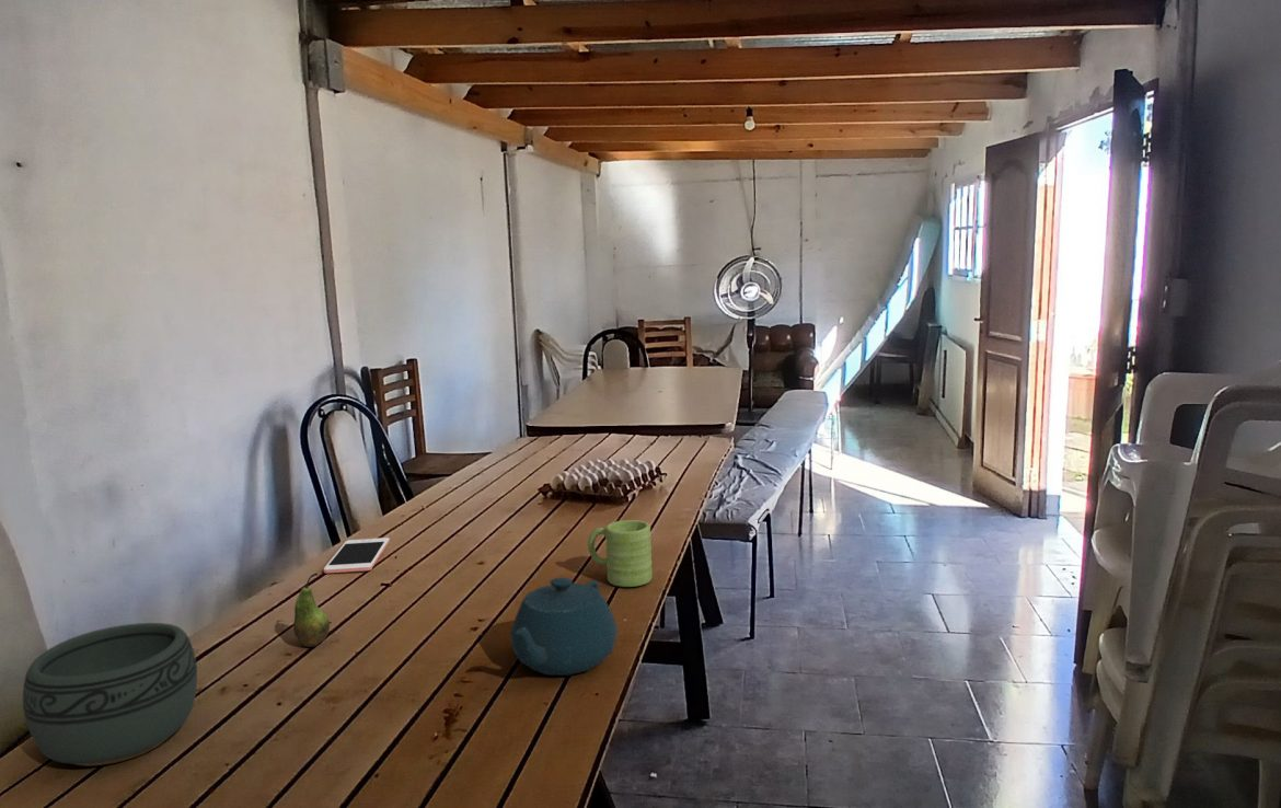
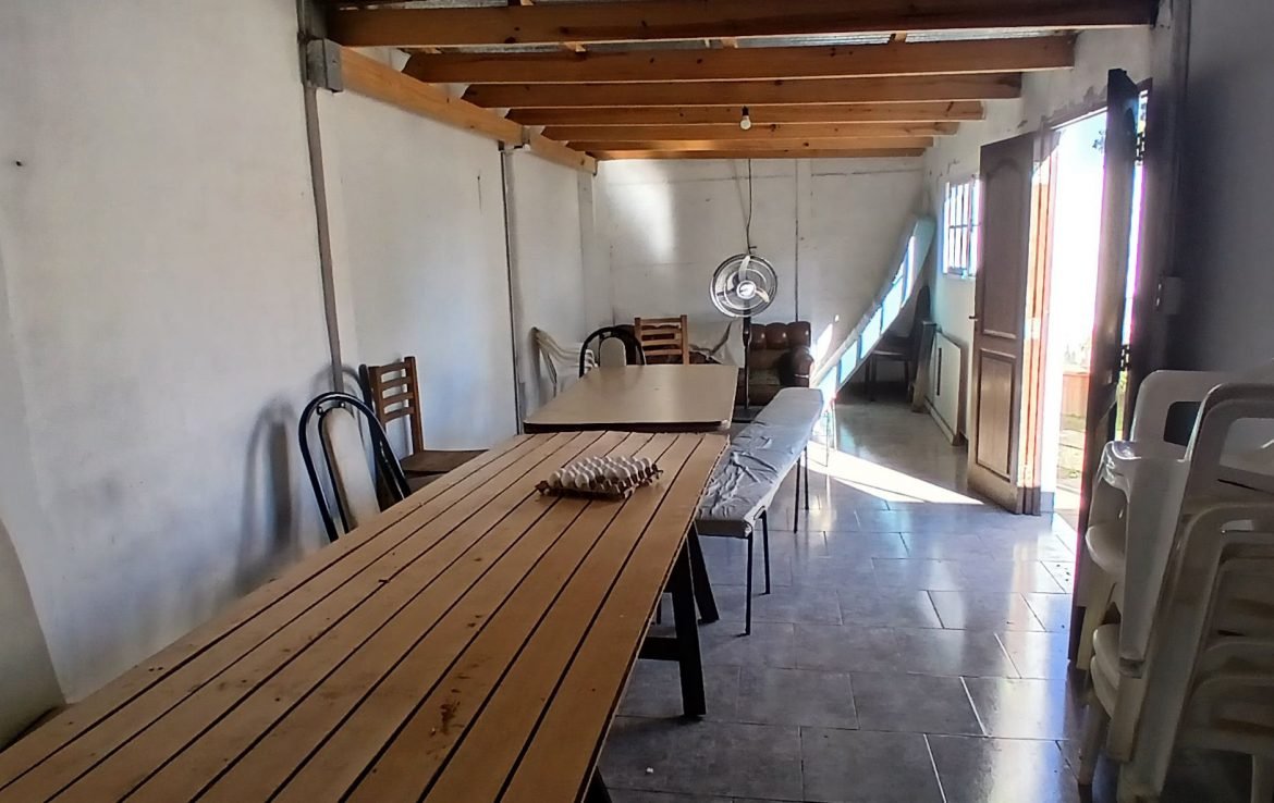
- teapot (561, 622)
- cell phone (358, 554)
- mug (619, 552)
- fruit (310, 607)
- bowl (115, 694)
